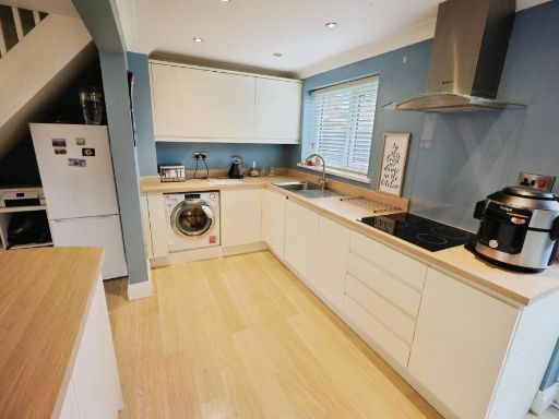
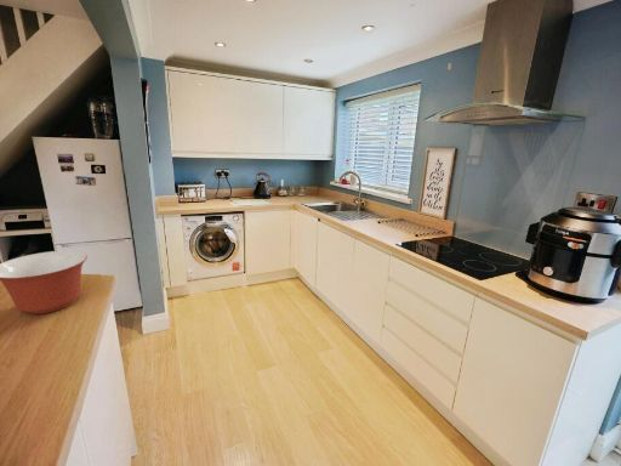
+ mixing bowl (46, 284)
